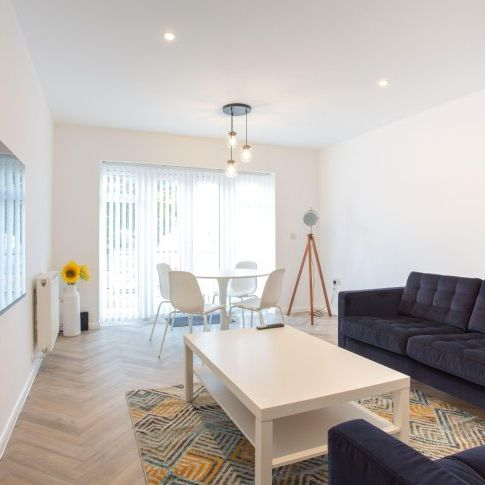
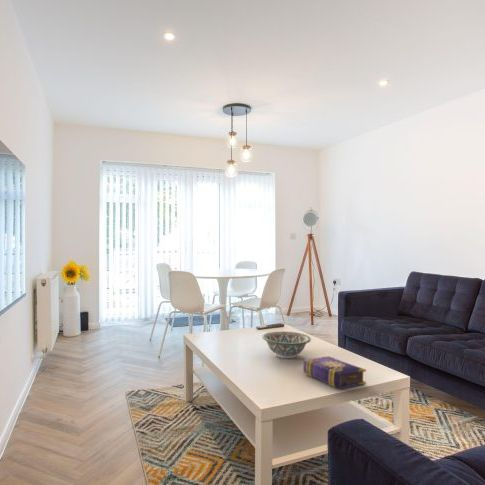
+ decorative bowl (286, 346)
+ book (333, 370)
